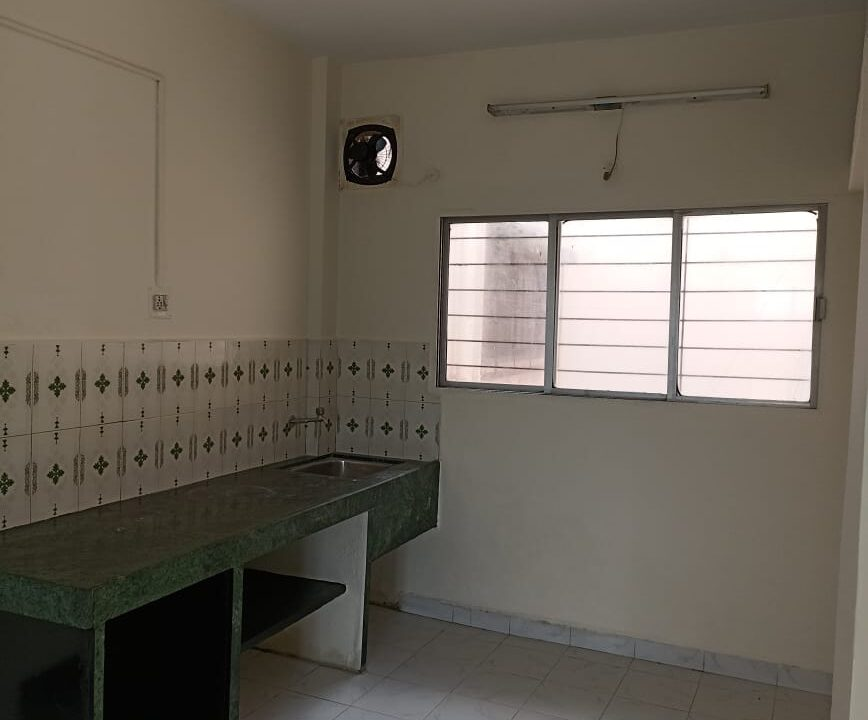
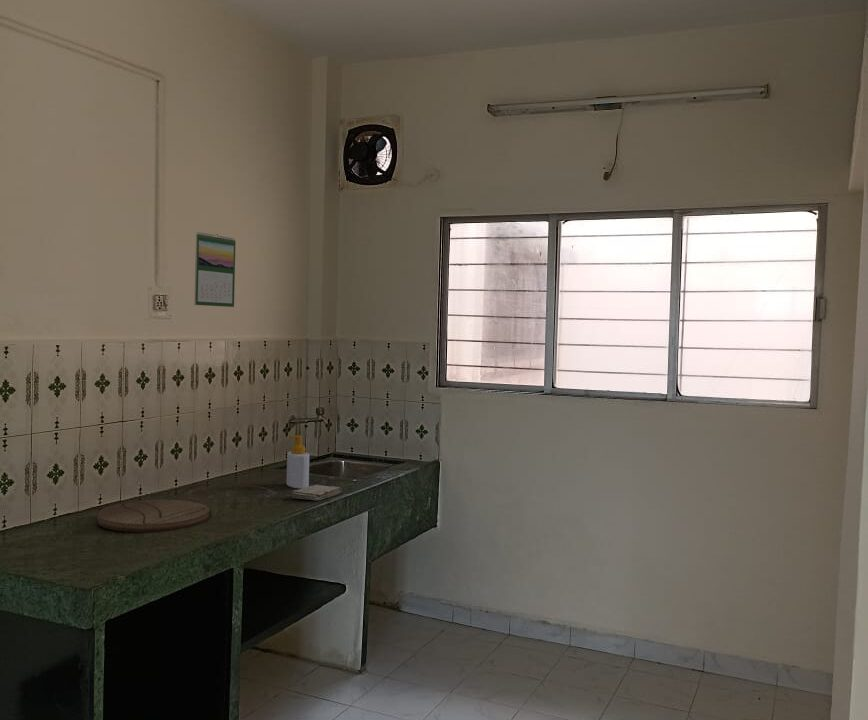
+ cutting board (154, 515)
+ soap bottle (298, 460)
+ calendar (215, 270)
+ washcloth (316, 491)
